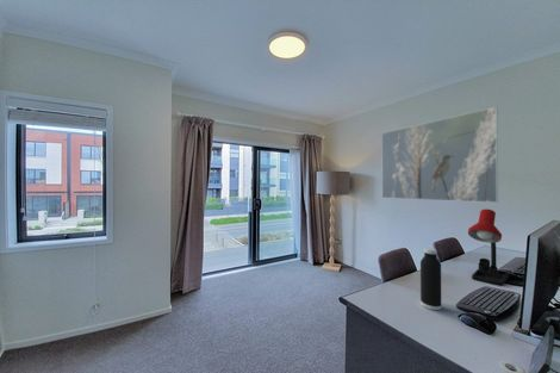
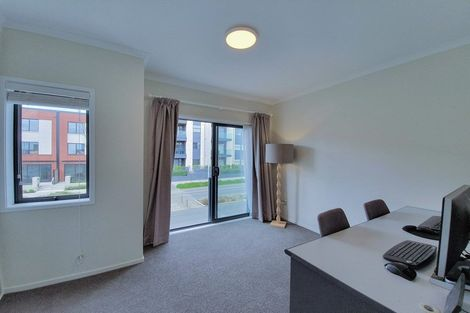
- water bottle (430, 276)
- desk lamp (489, 242)
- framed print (428, 161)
